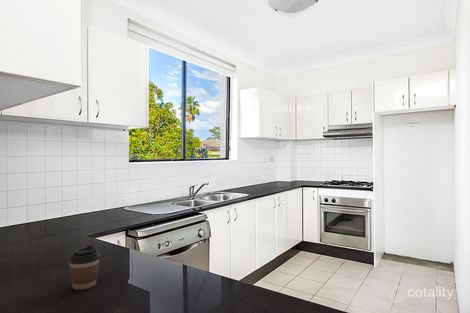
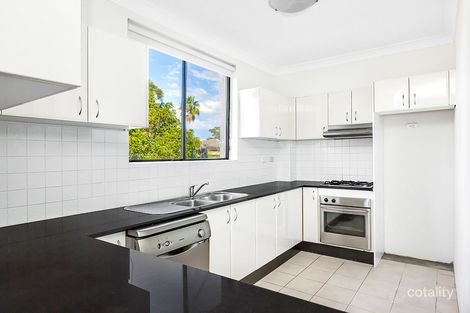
- coffee cup (84, 266)
